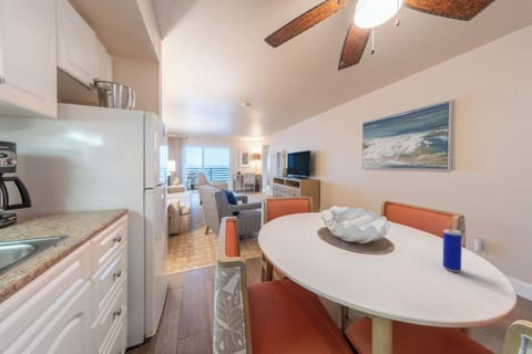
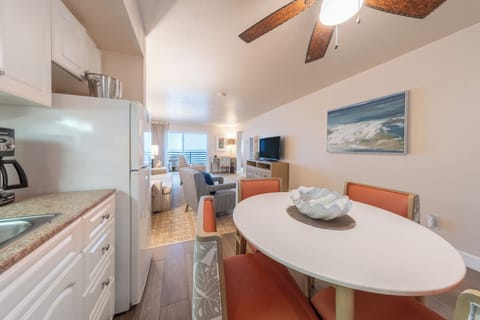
- beverage can (451, 249)
